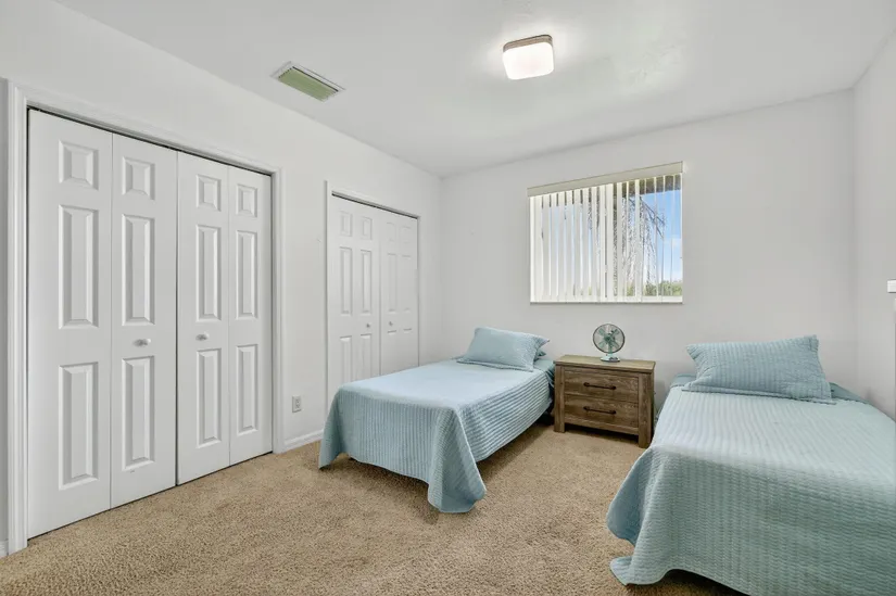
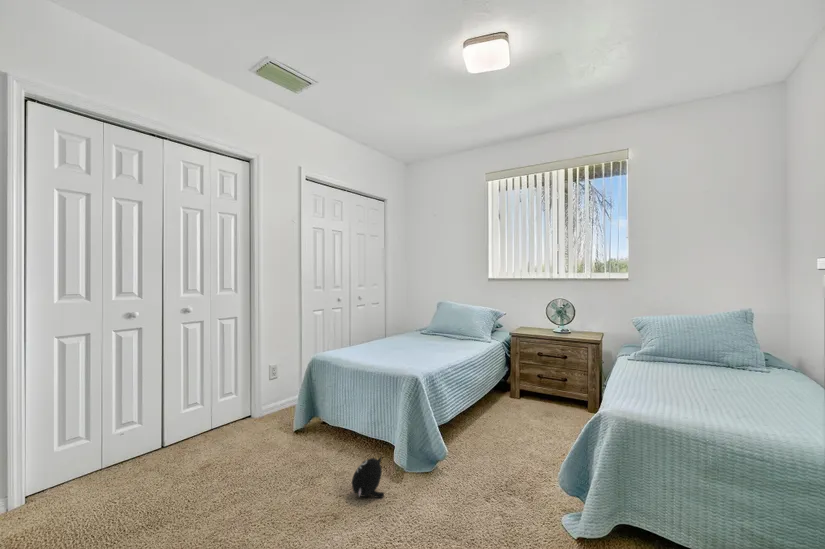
+ plush toy (367, 475)
